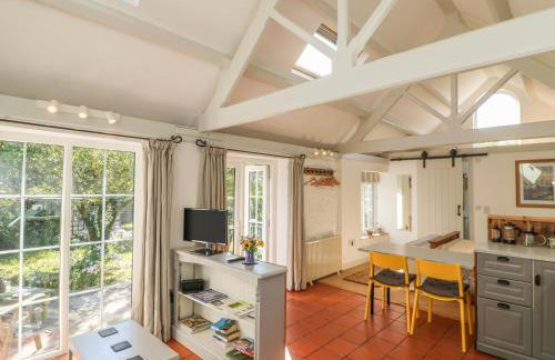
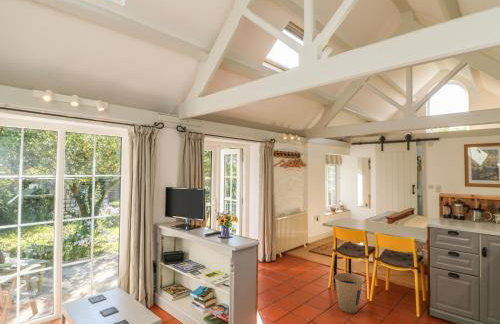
+ trash can (348, 293)
